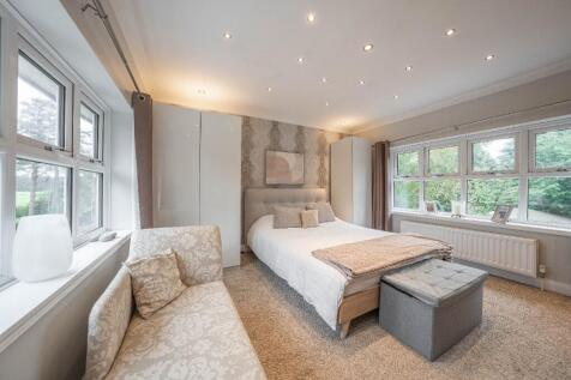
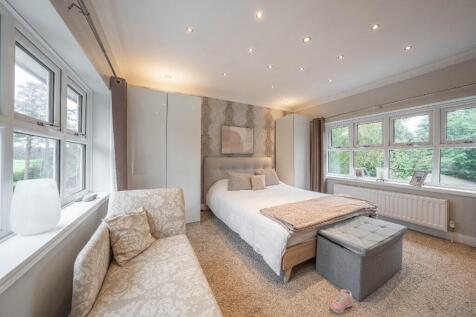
+ sneaker (341, 299)
